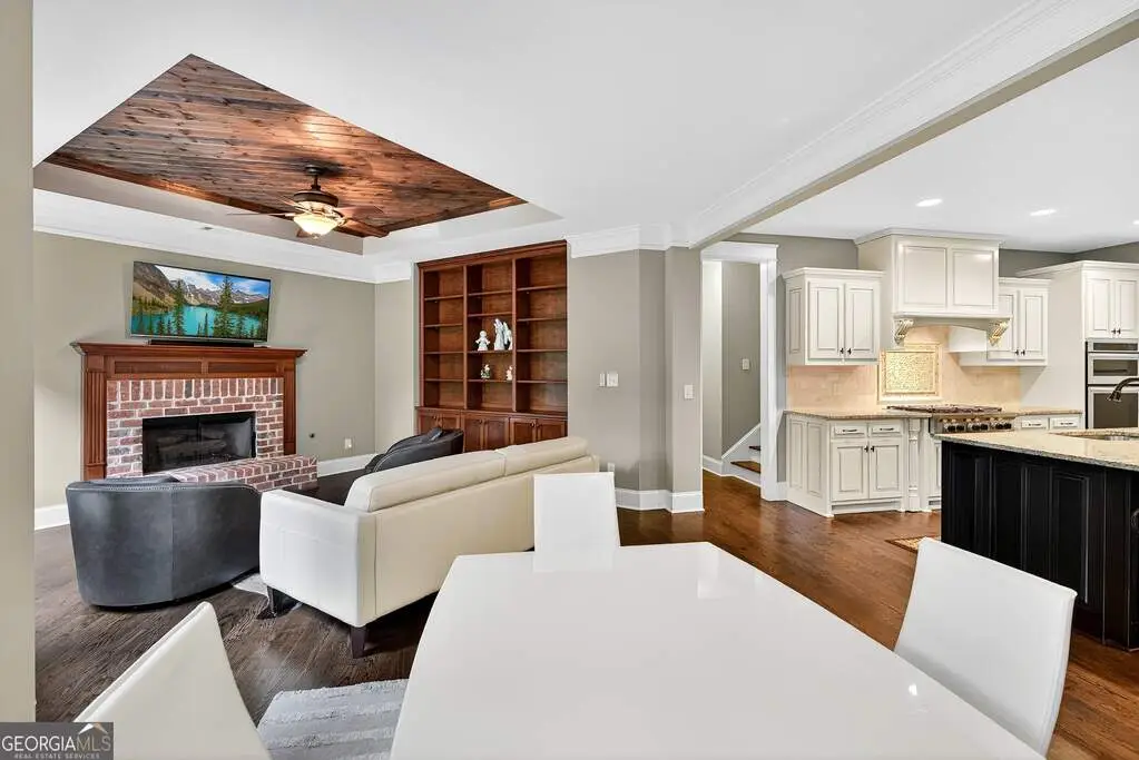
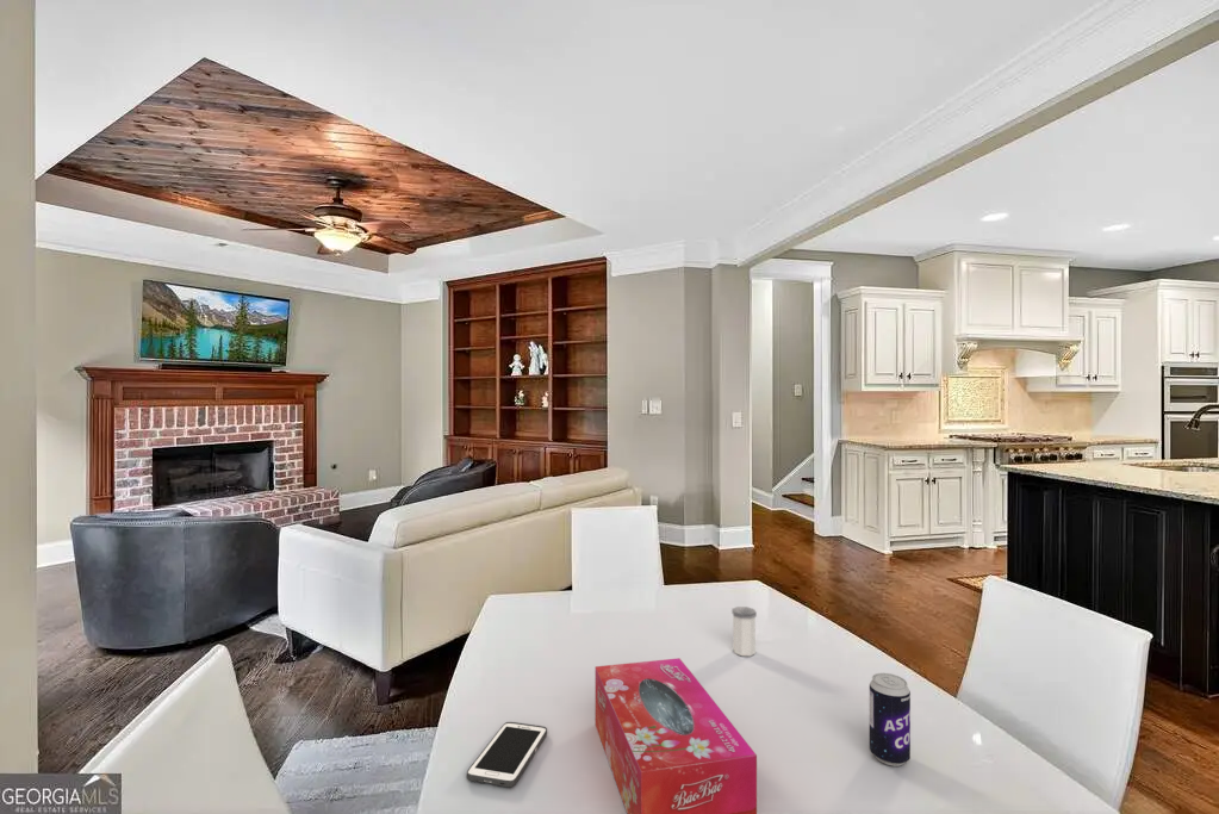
+ tissue box (664, 738)
+ cell phone (509, 751)
+ beverage can (889, 719)
+ salt shaker (744, 630)
